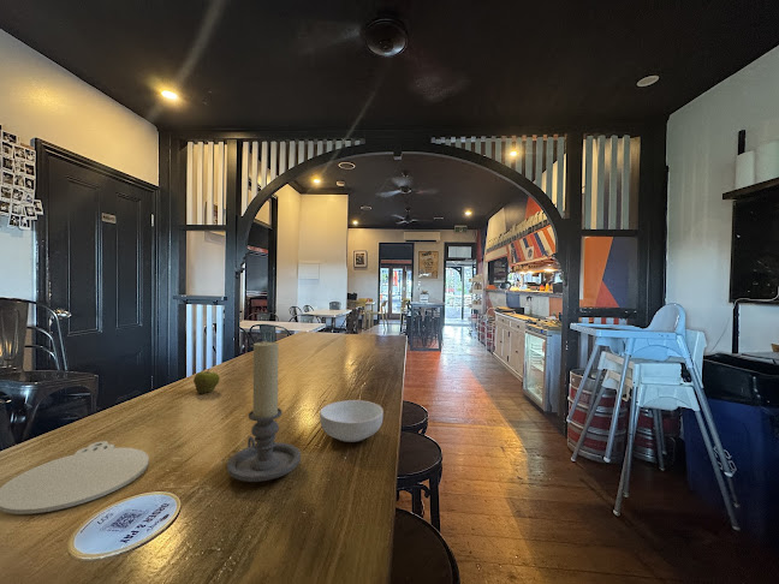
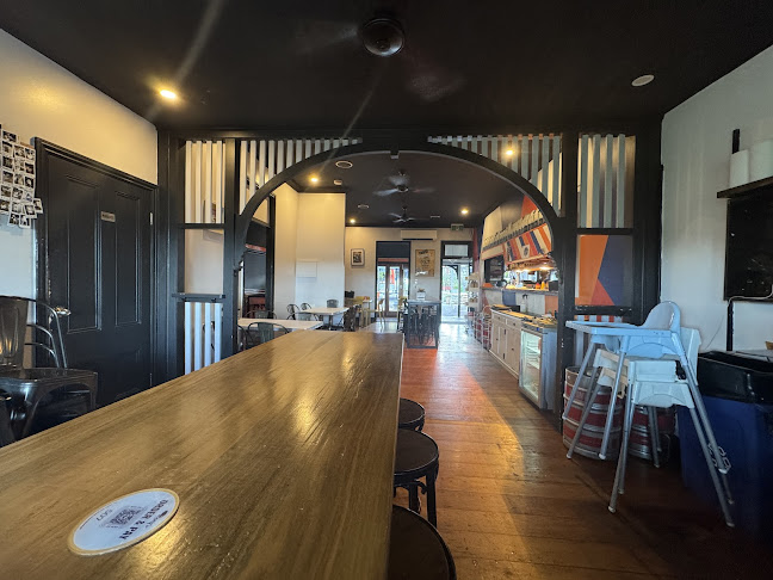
- plate (83, 469)
- apple (206, 380)
- candle holder (262, 403)
- cereal bowl (351, 422)
